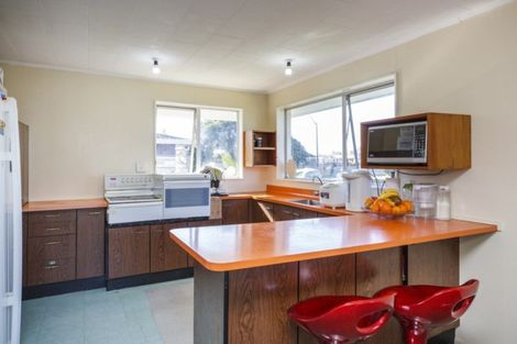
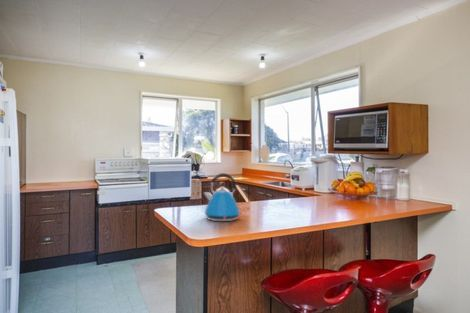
+ kettle (223, 195)
